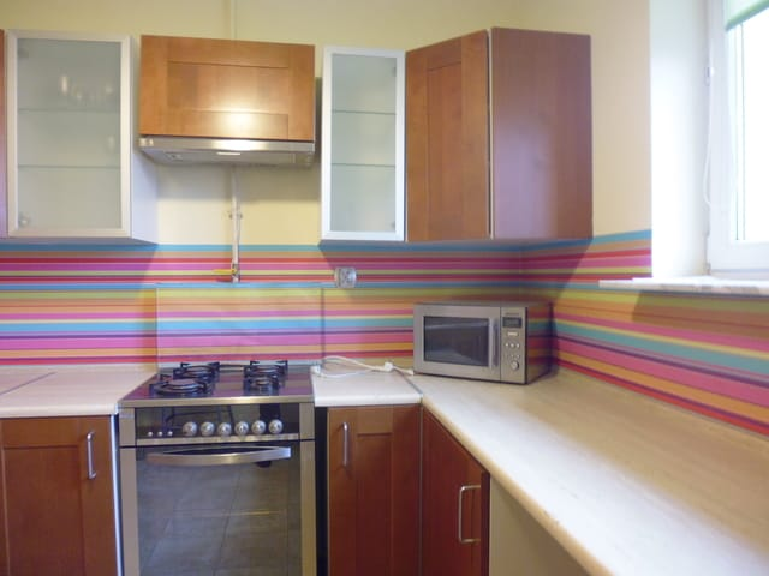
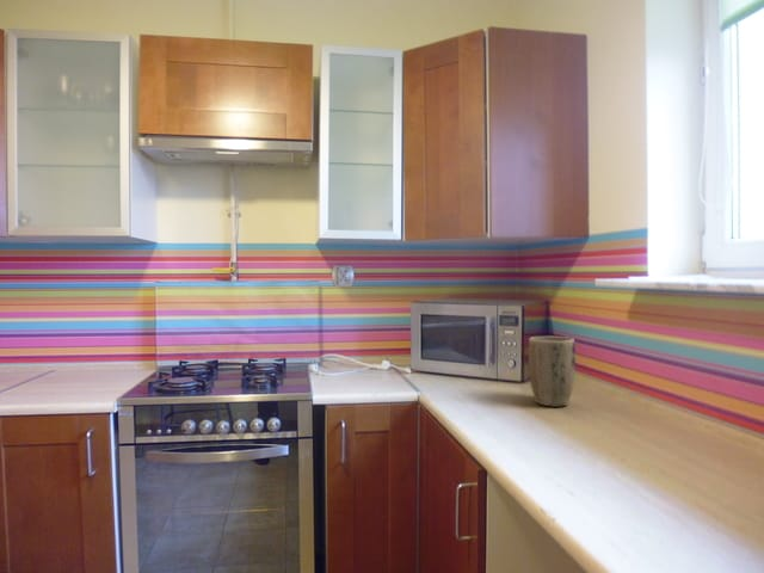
+ plant pot (552, 370)
